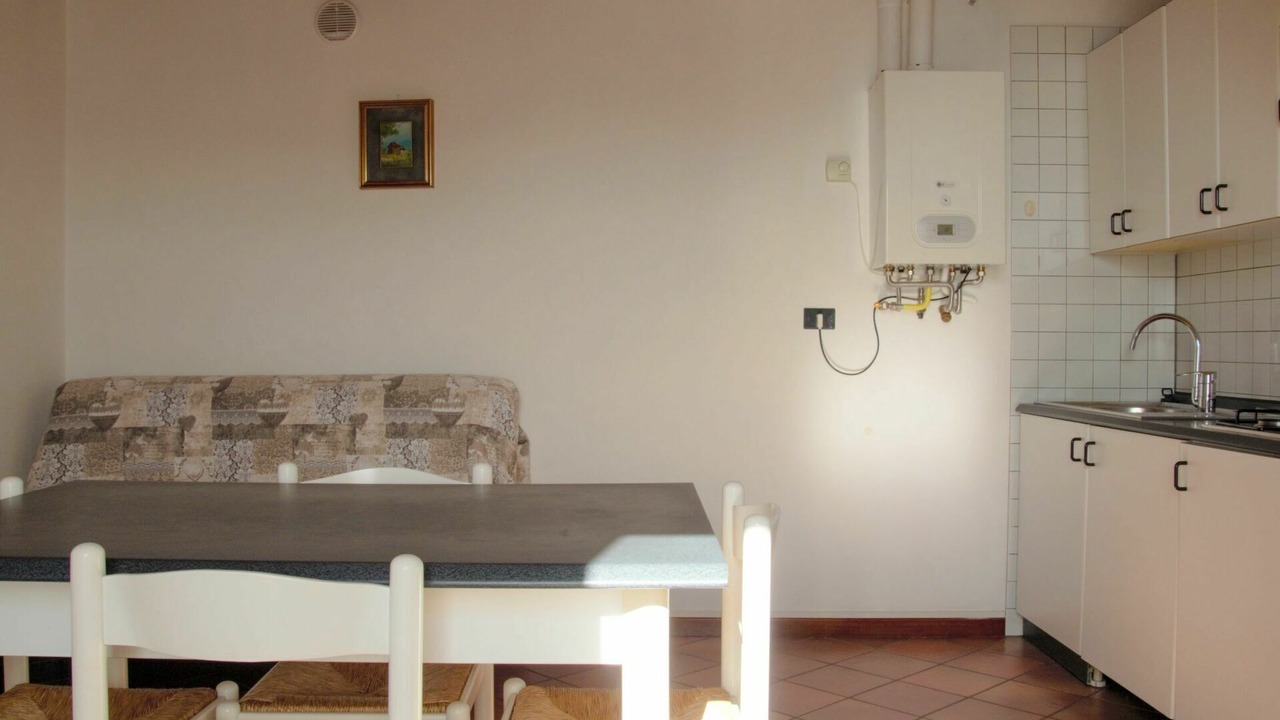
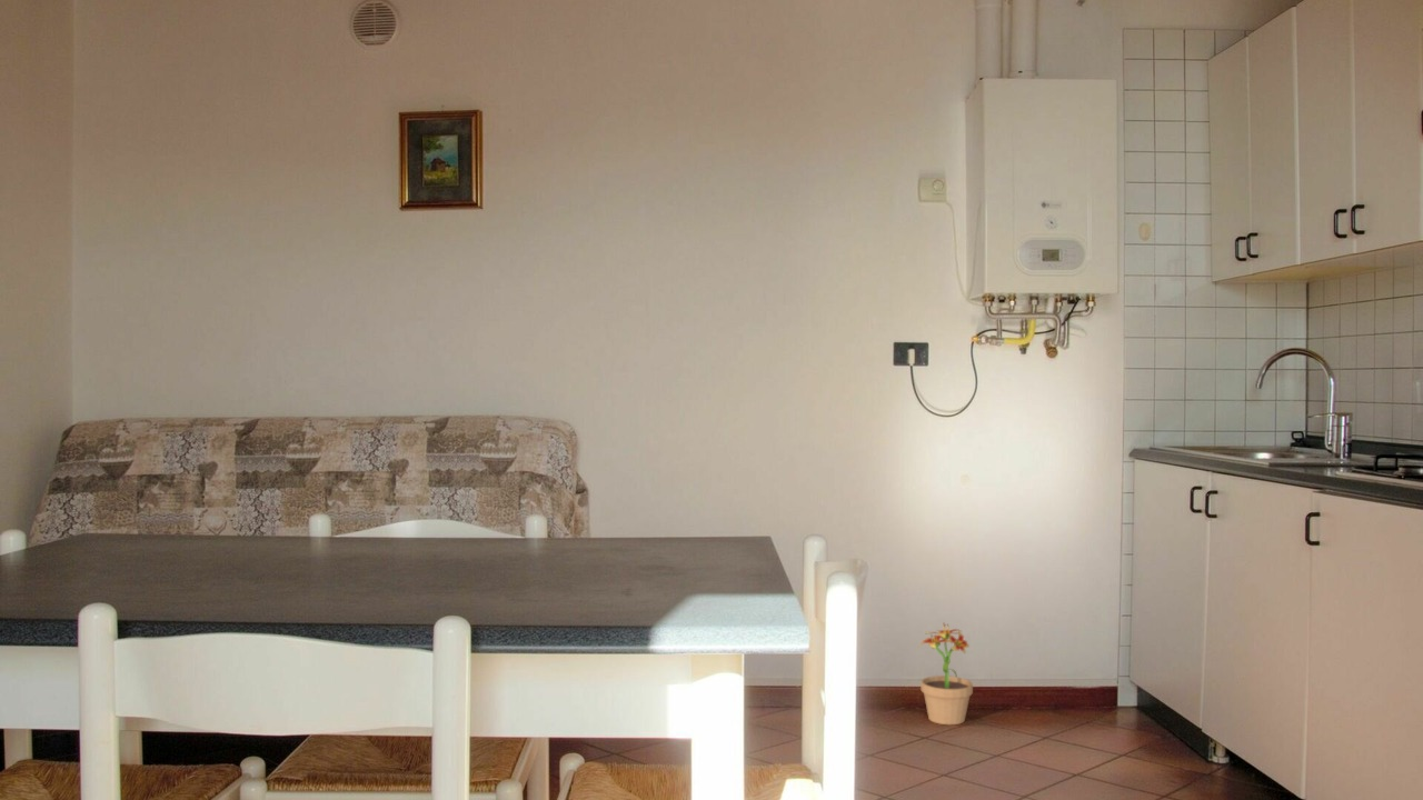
+ potted plant (944, 671)
